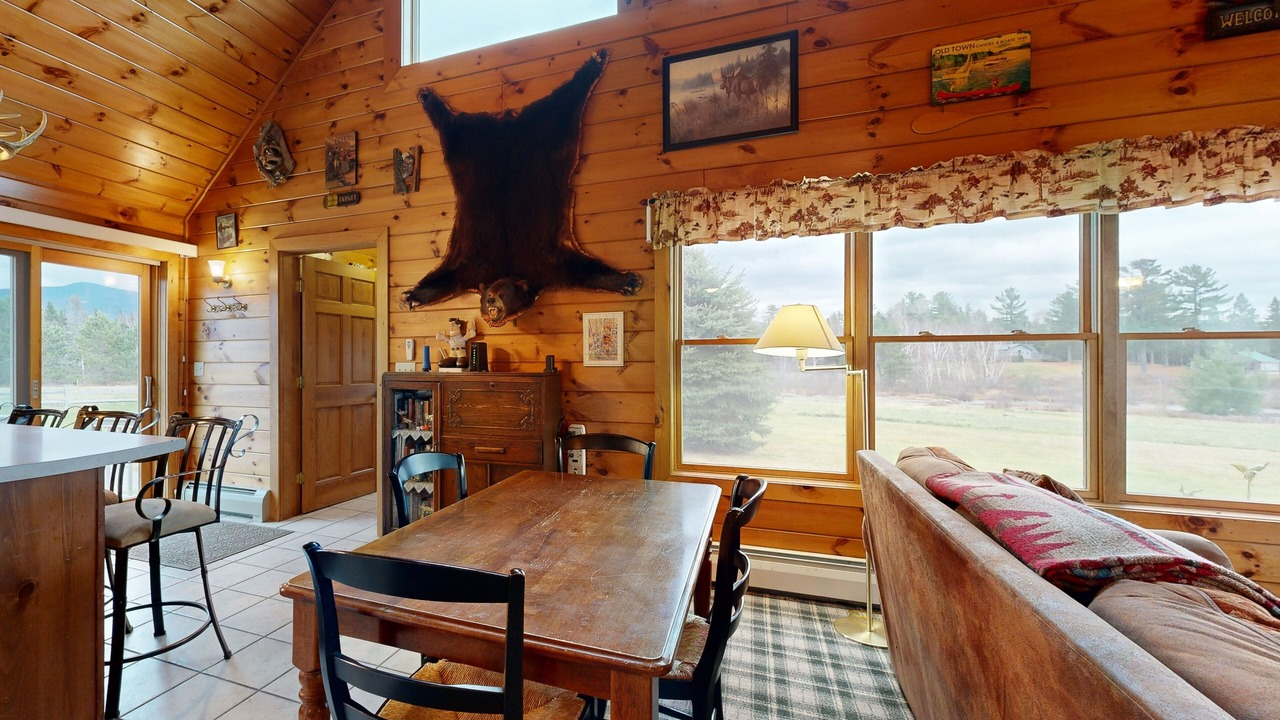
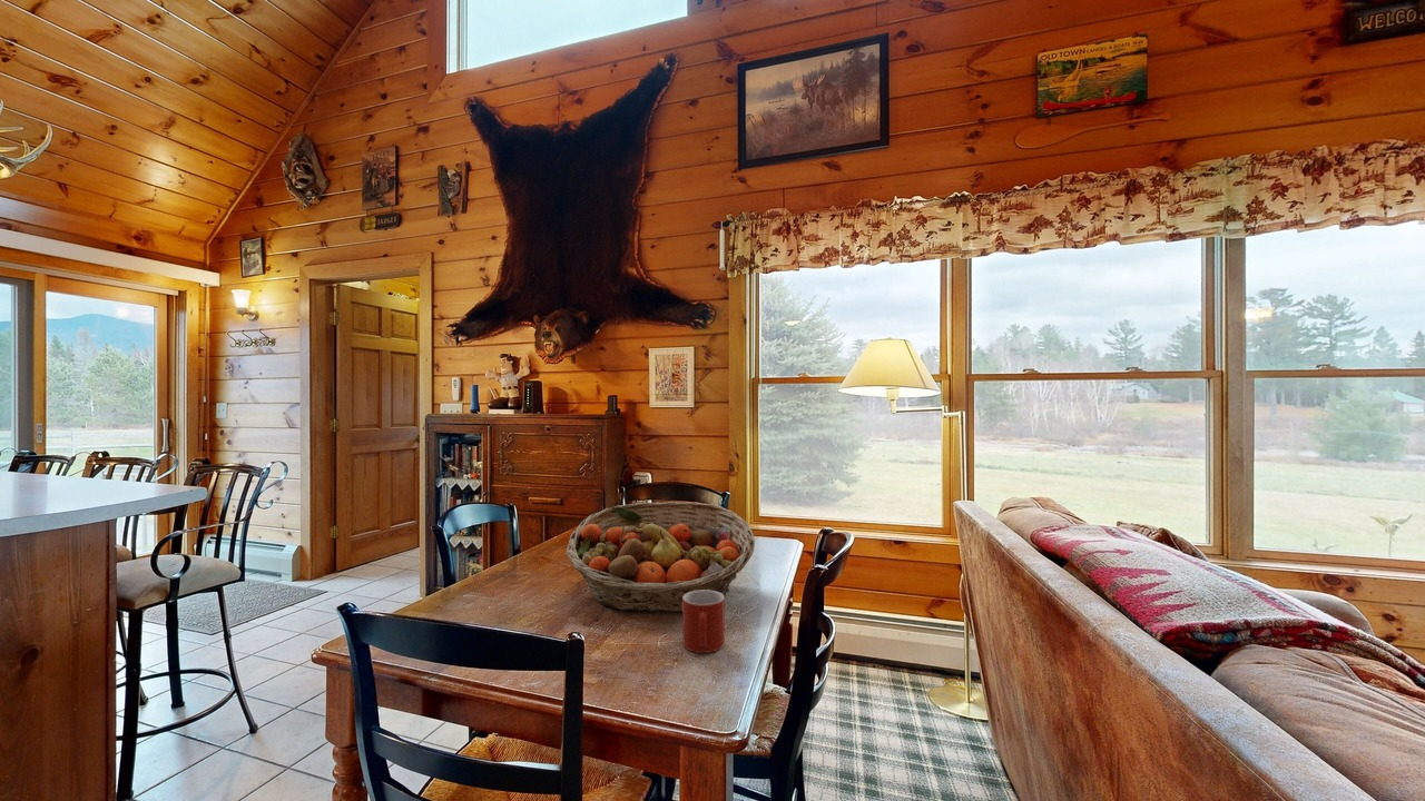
+ mug (705, 624)
+ fruit basket (661, 552)
